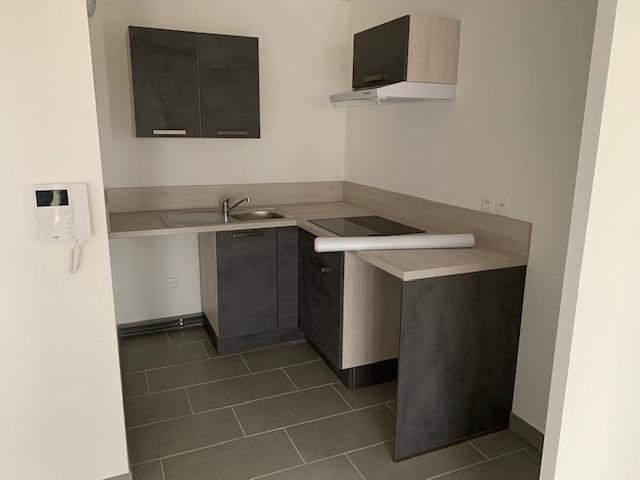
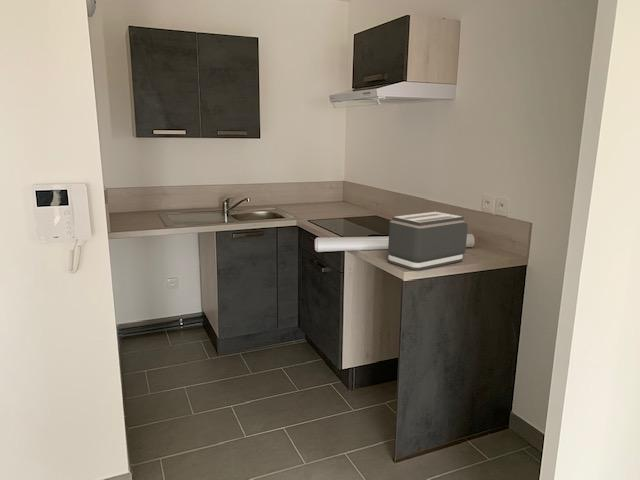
+ toaster (428, 238)
